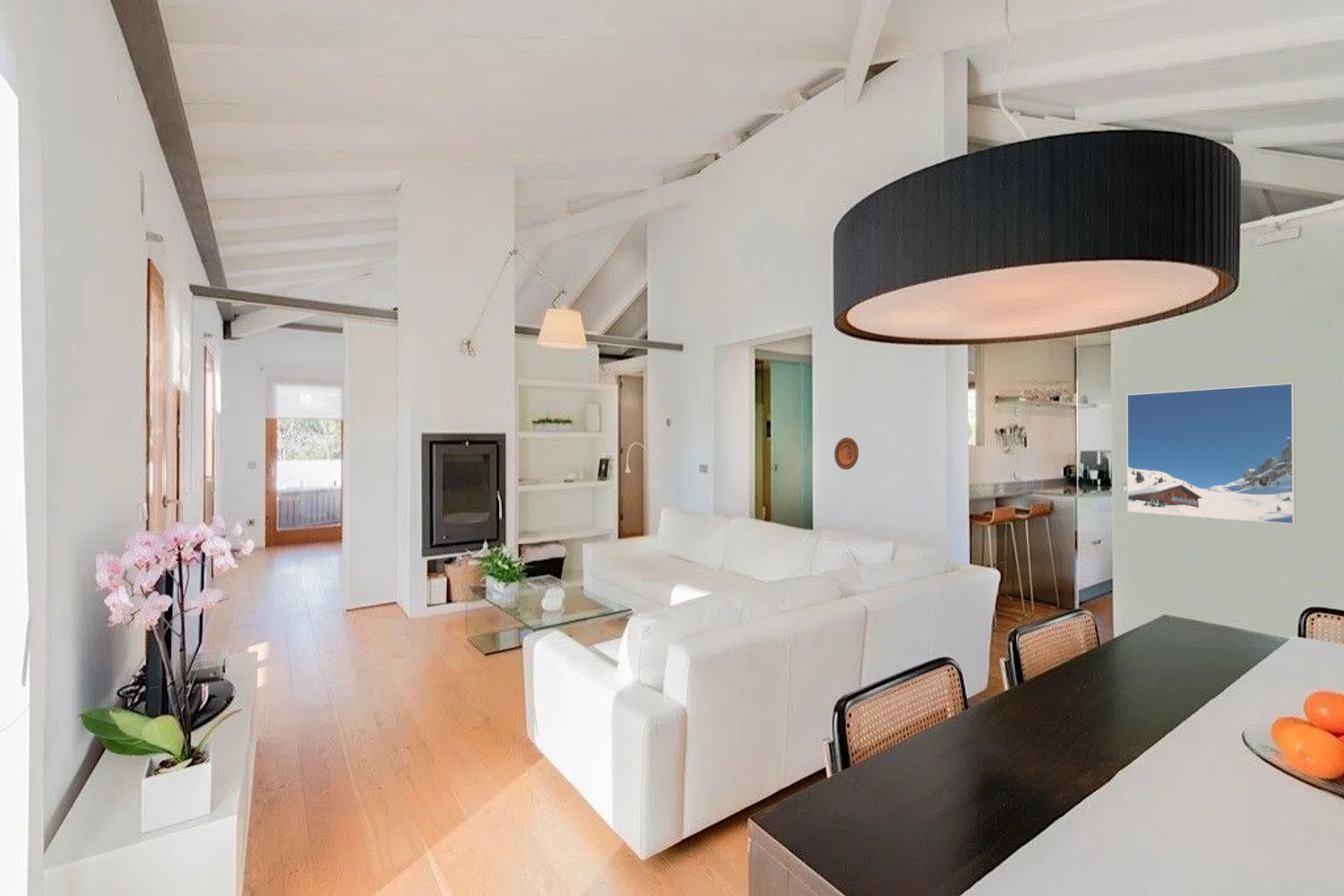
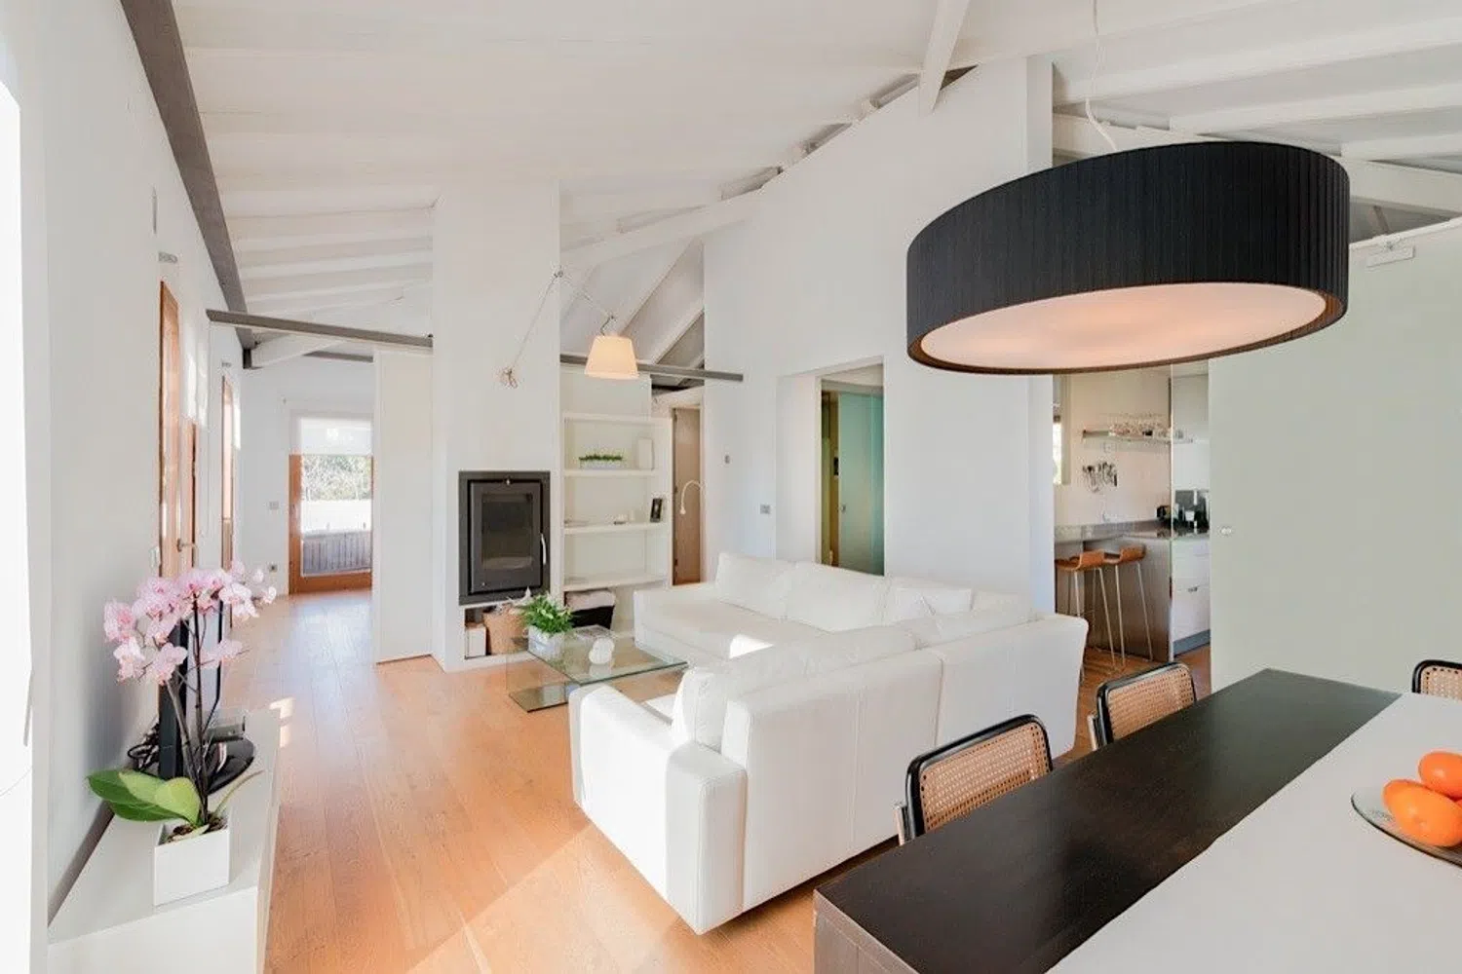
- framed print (1203, 452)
- decorative plate (846, 453)
